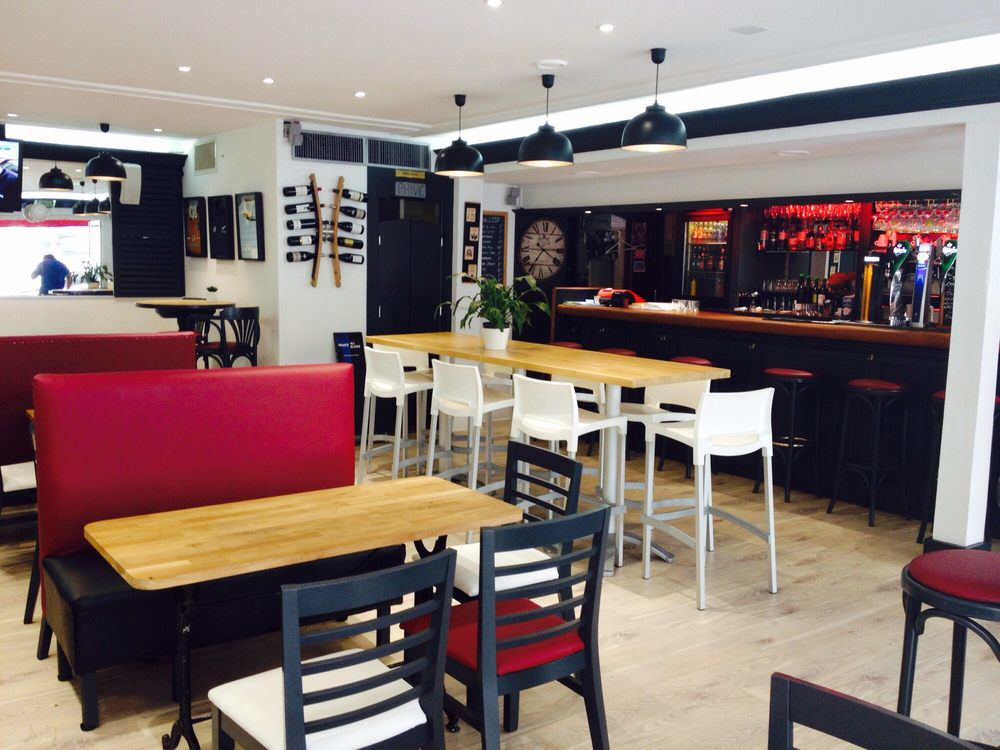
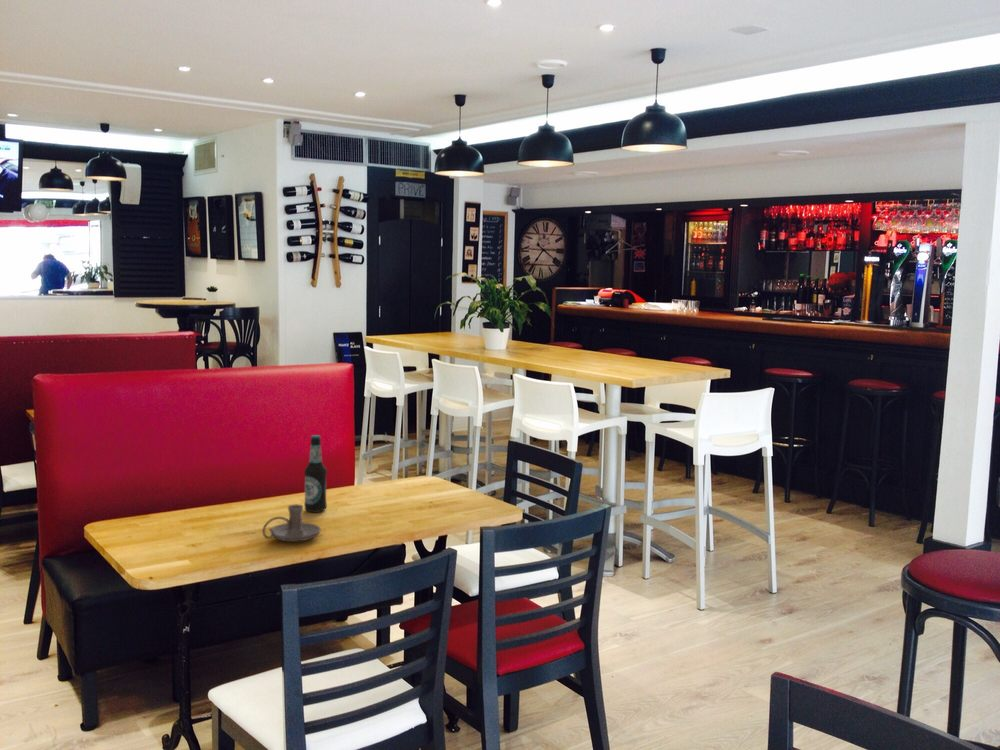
+ bottle (315, 473)
+ candle holder (290, 523)
